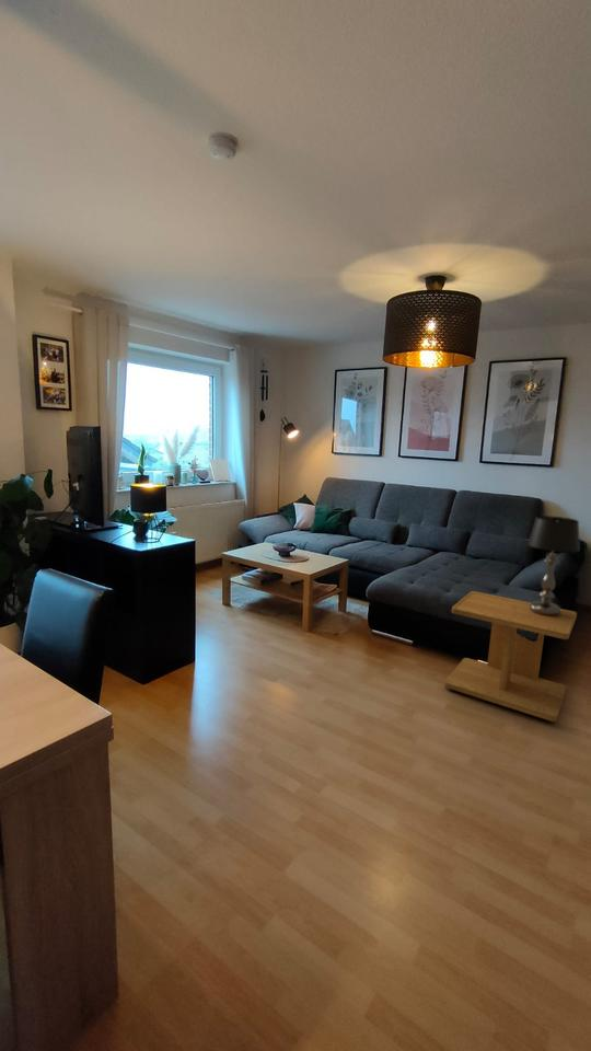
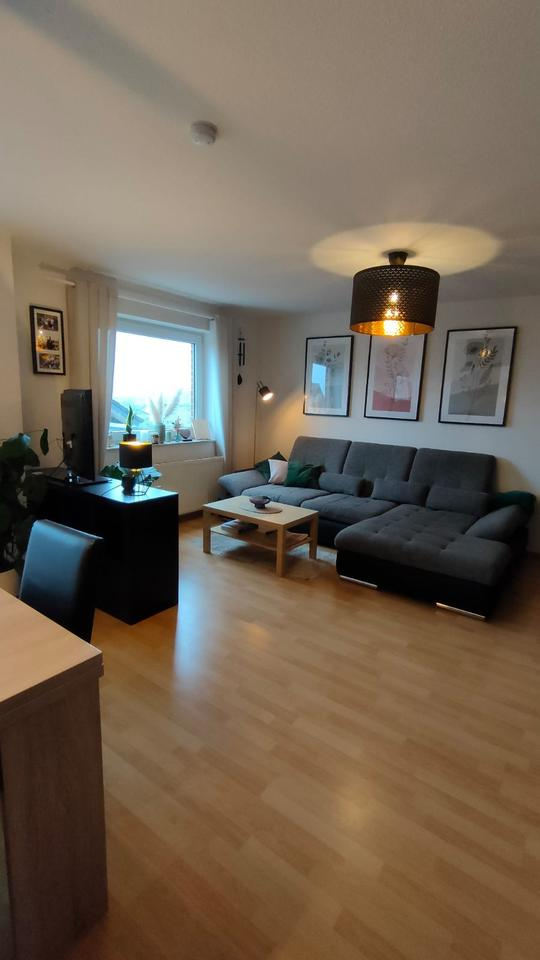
- side table (509, 650)
- table lamp (551, 565)
